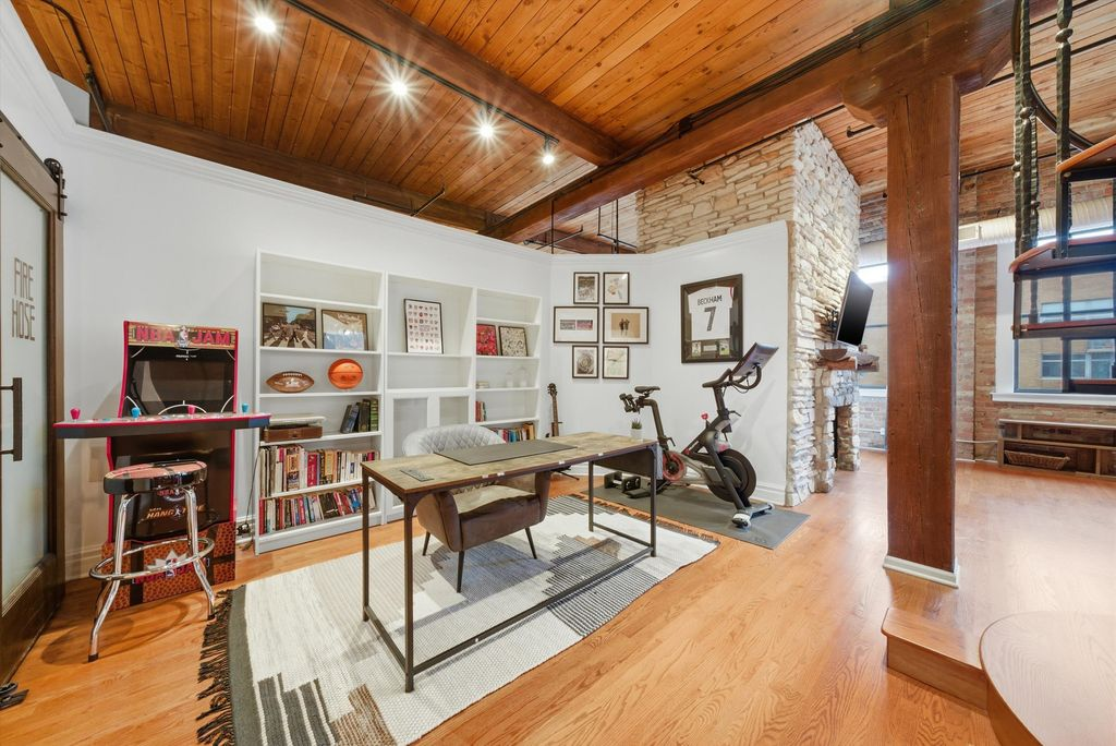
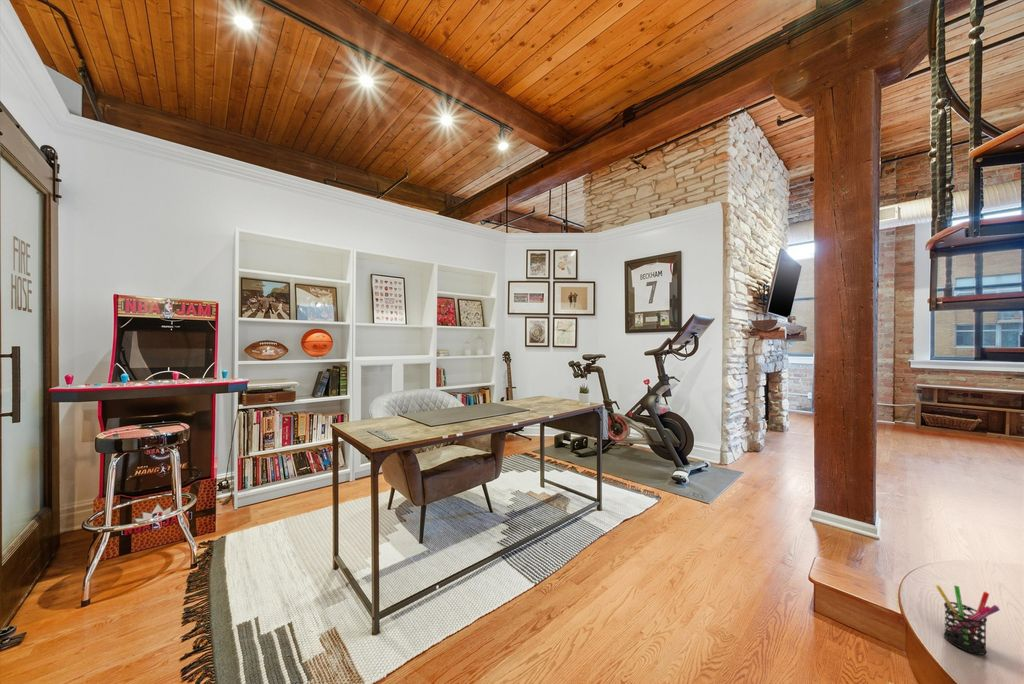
+ pen holder (965, 614)
